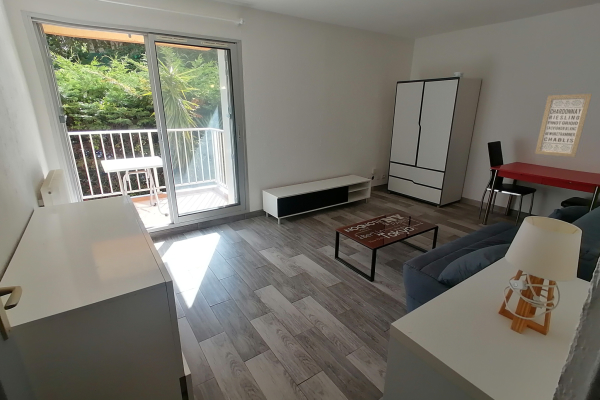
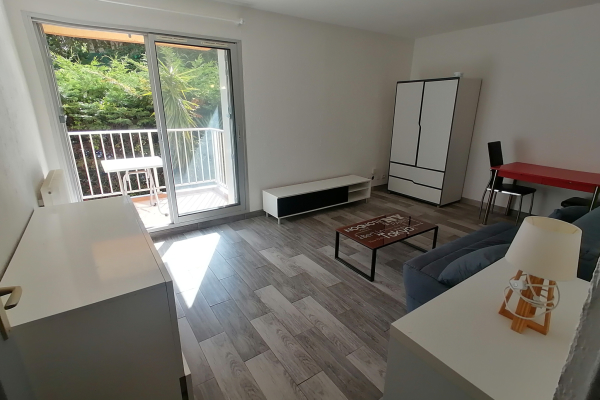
- wall art (561, 125)
